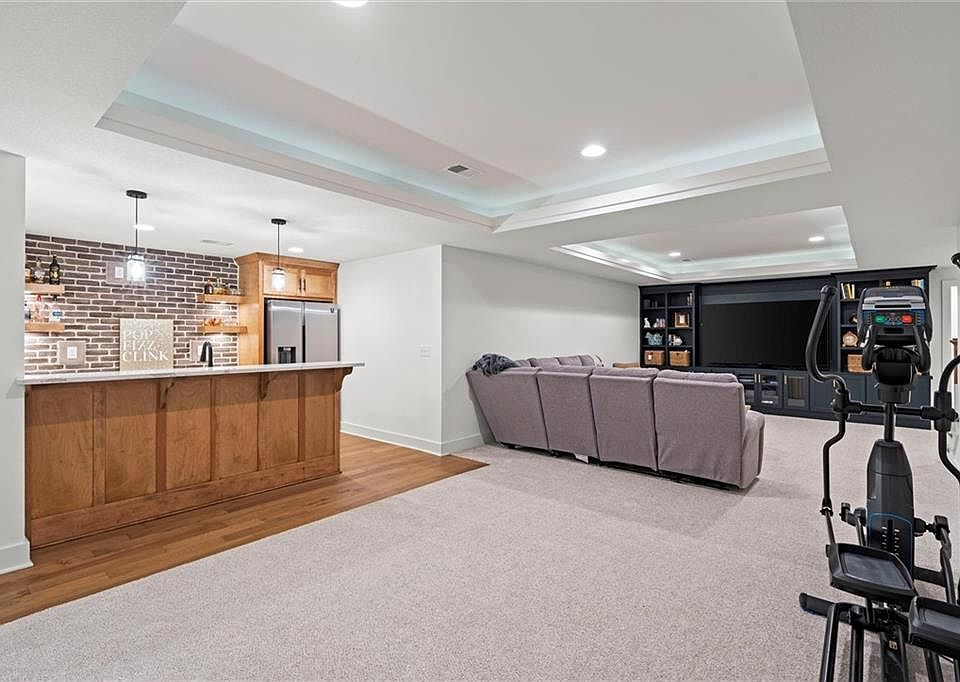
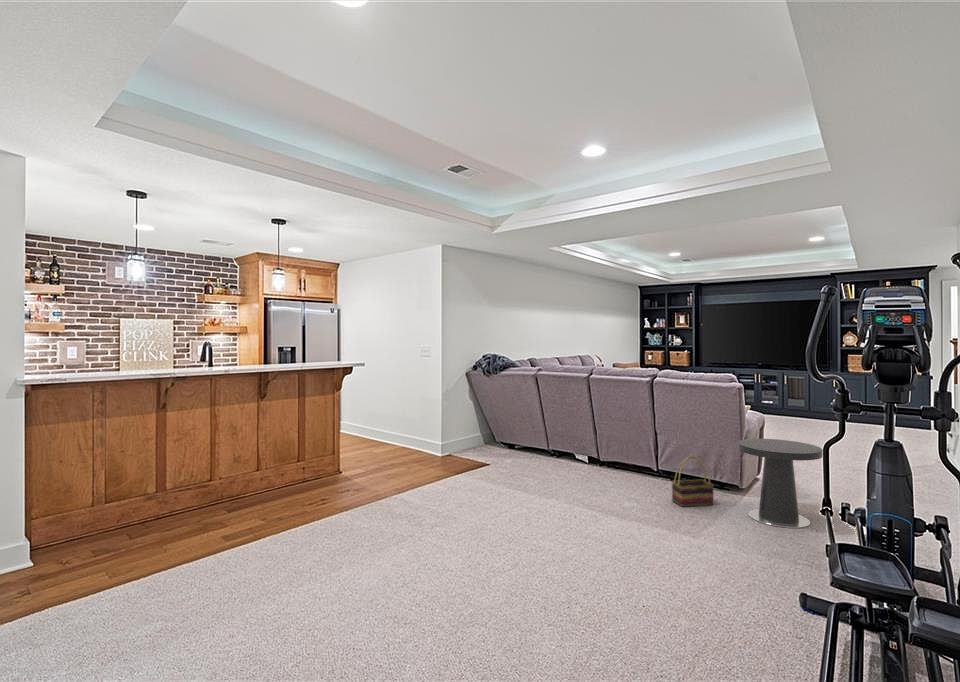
+ basket (692, 480)
+ side table (778, 481)
